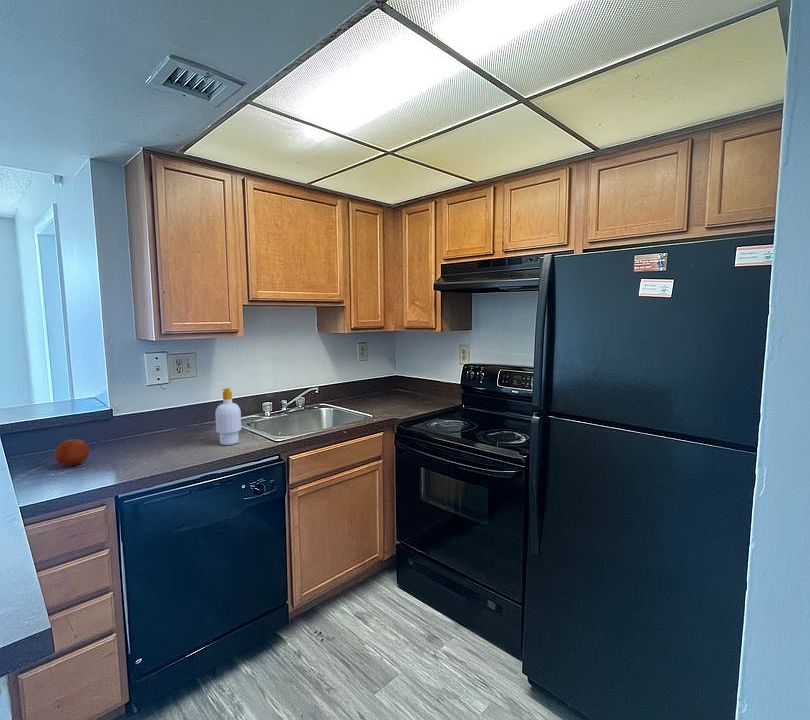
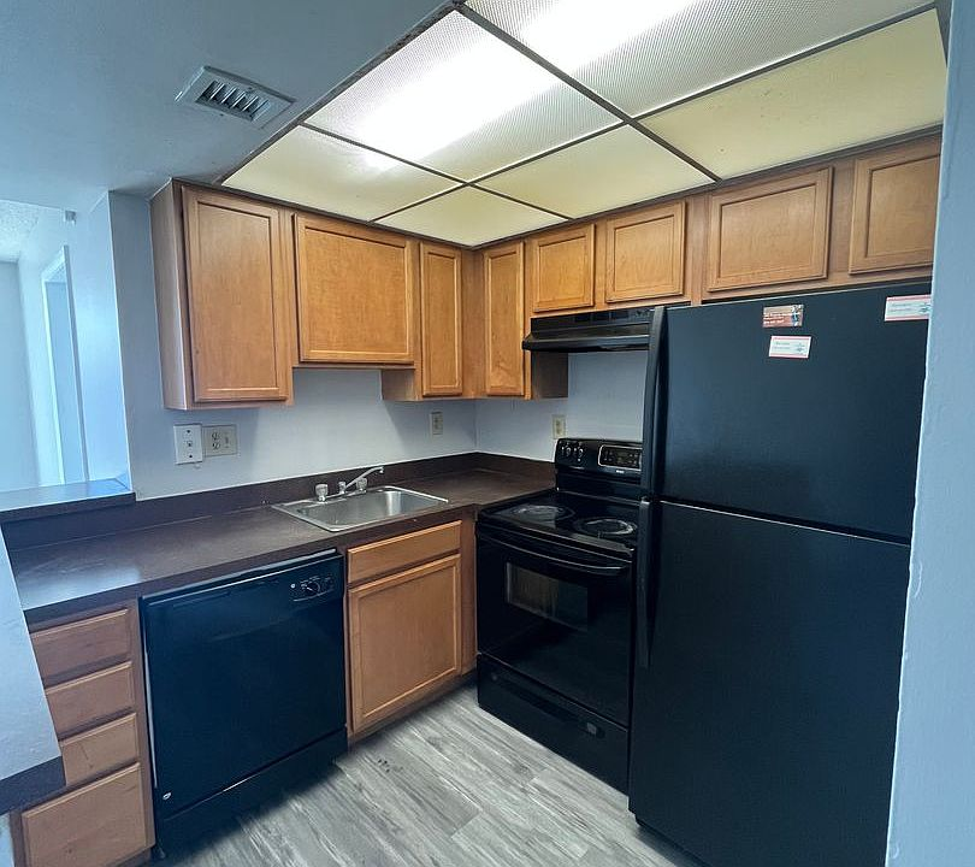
- fruit (72, 451)
- soap bottle (228, 415)
